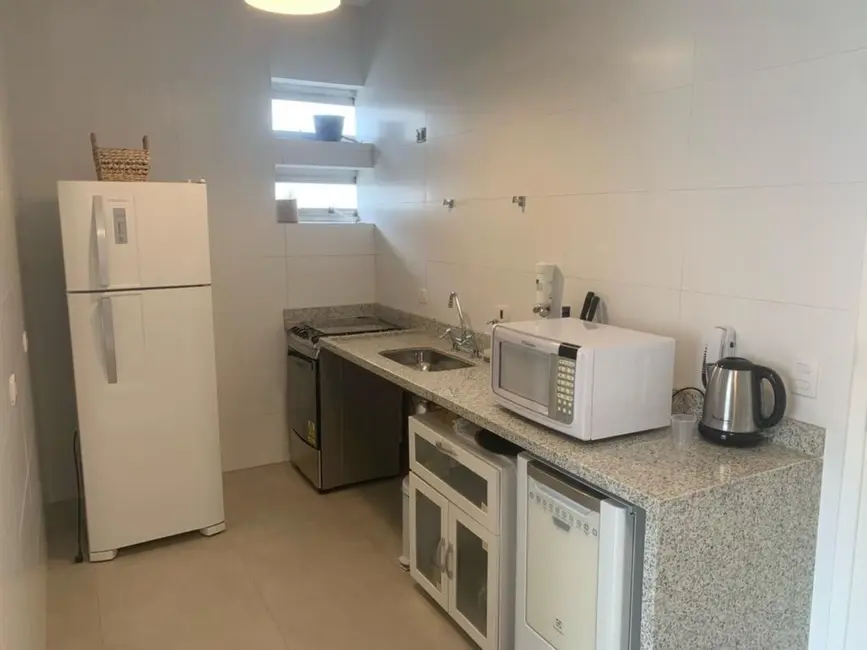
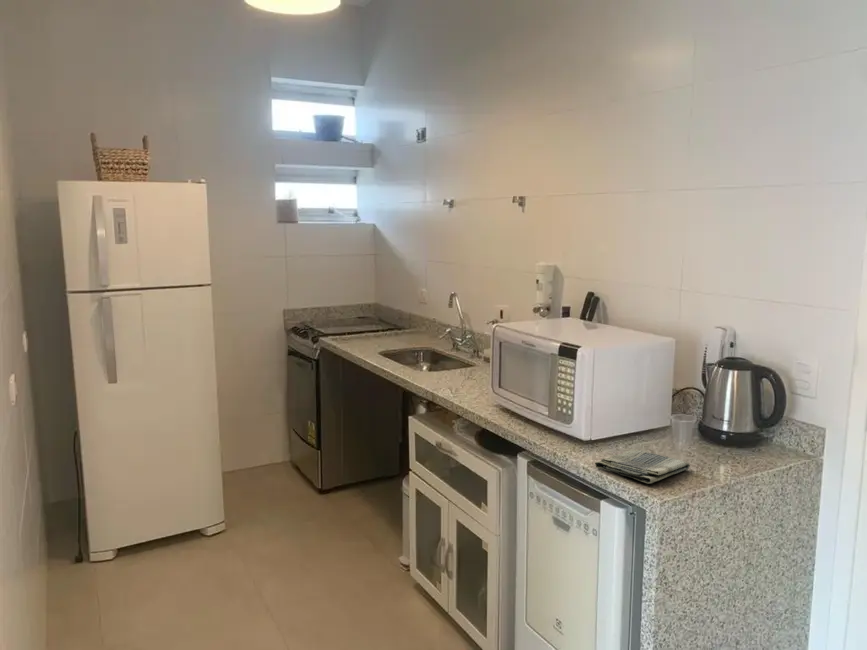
+ dish towel (641, 463)
